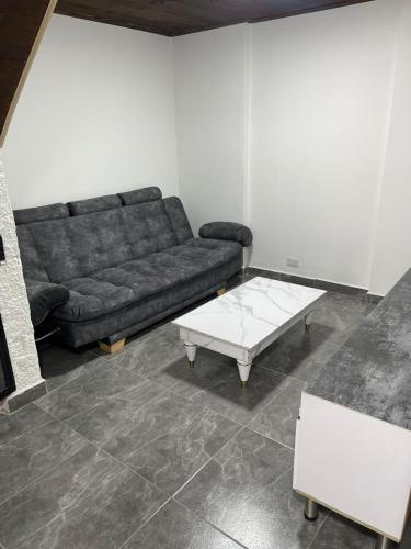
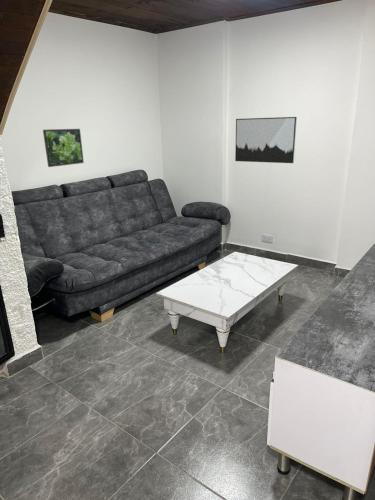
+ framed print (64, 147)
+ wall art (264, 140)
